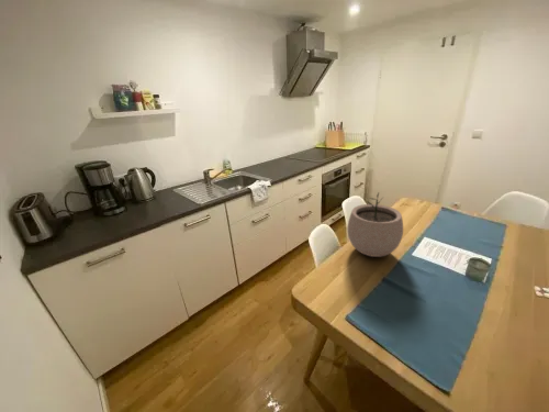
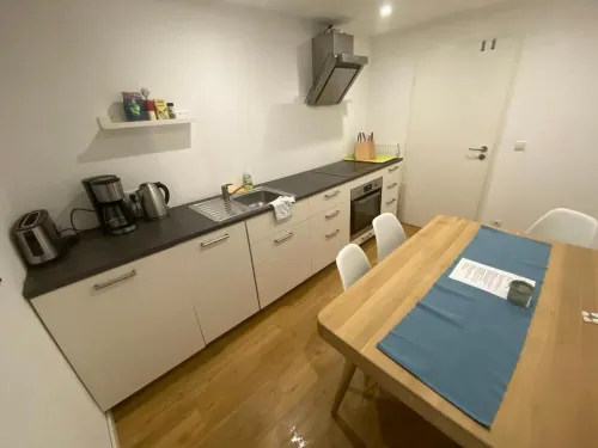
- plant pot (374, 223)
